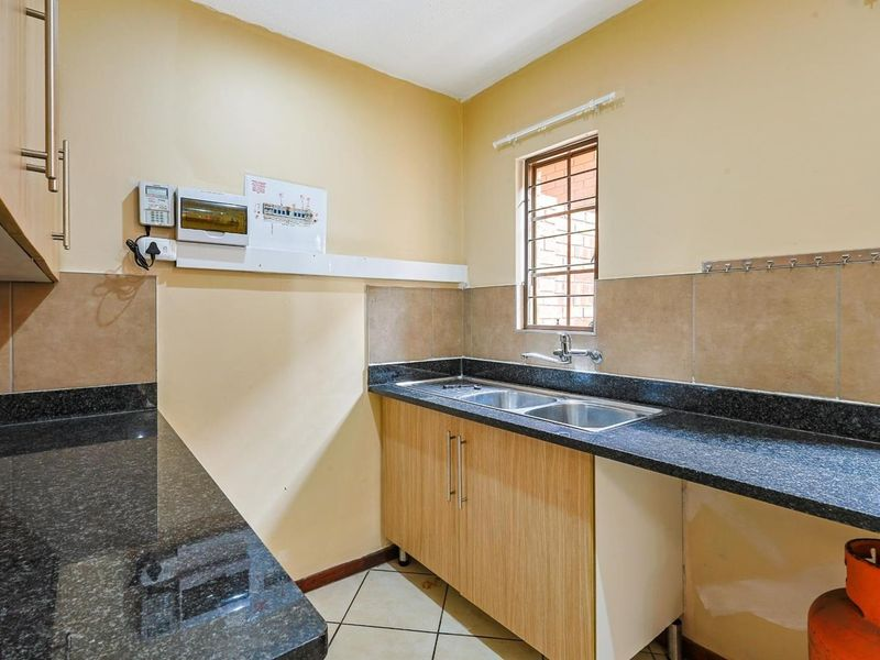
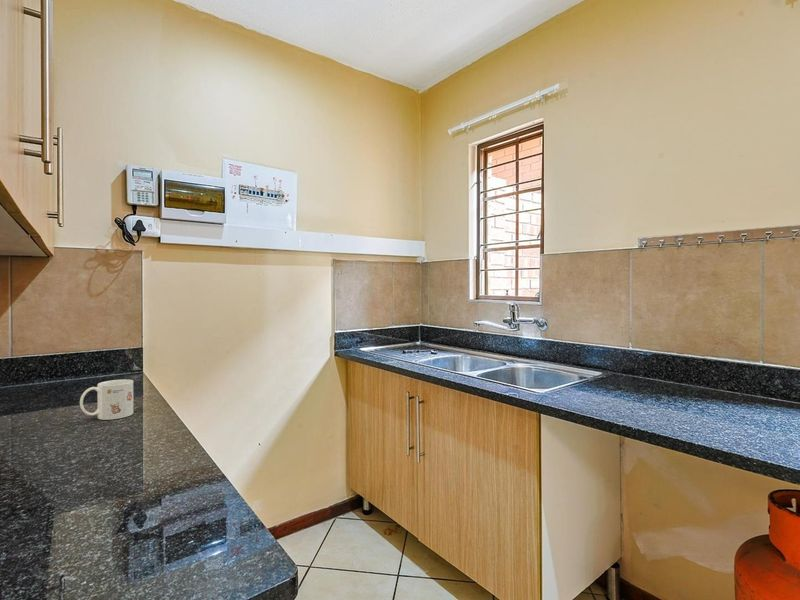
+ mug (107, 400)
